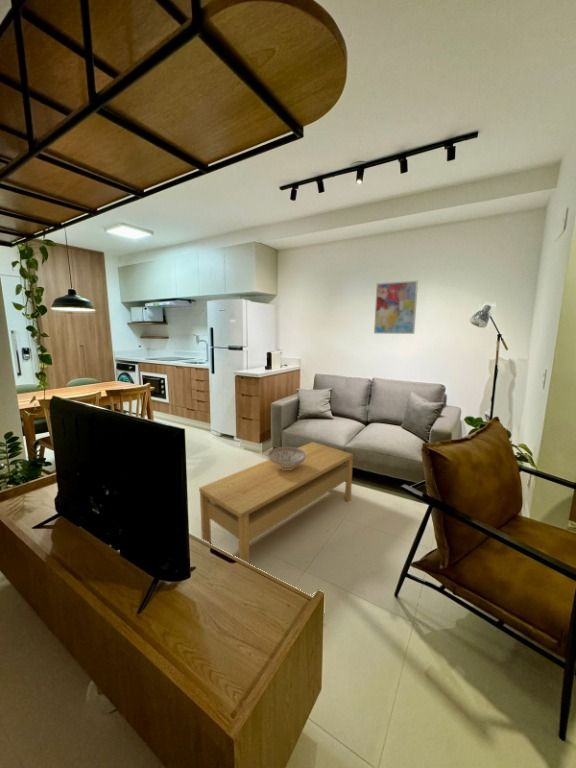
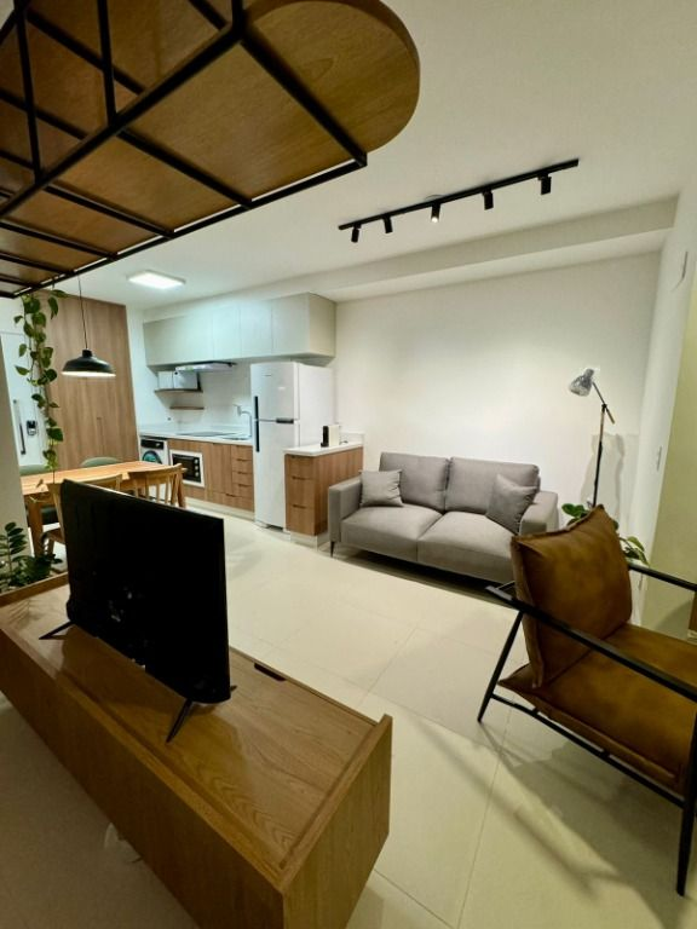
- decorative bowl (287, 460)
- wall art (395, 308)
- coffee table (285, 494)
